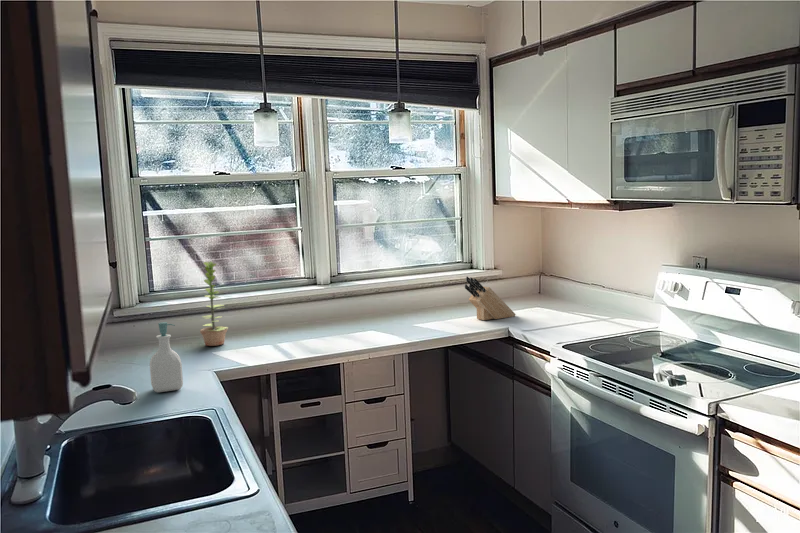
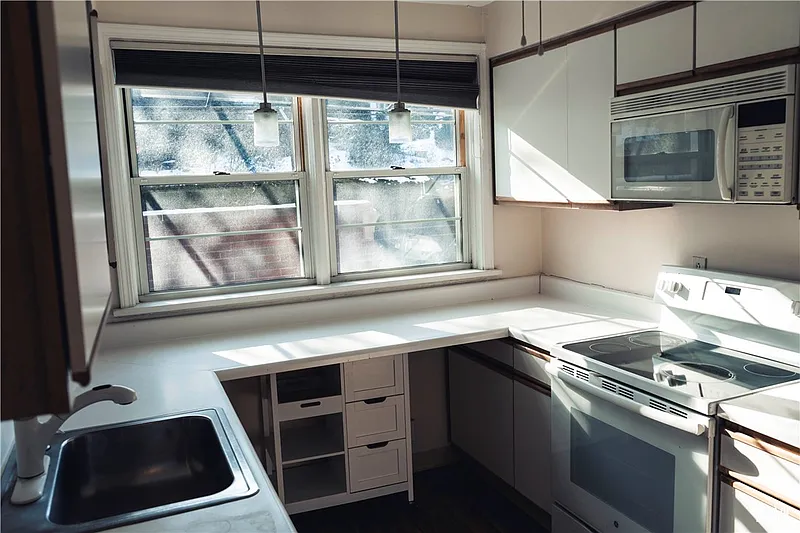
- plant (211, 303)
- knife block (488, 296)
- soap bottle (165, 355)
